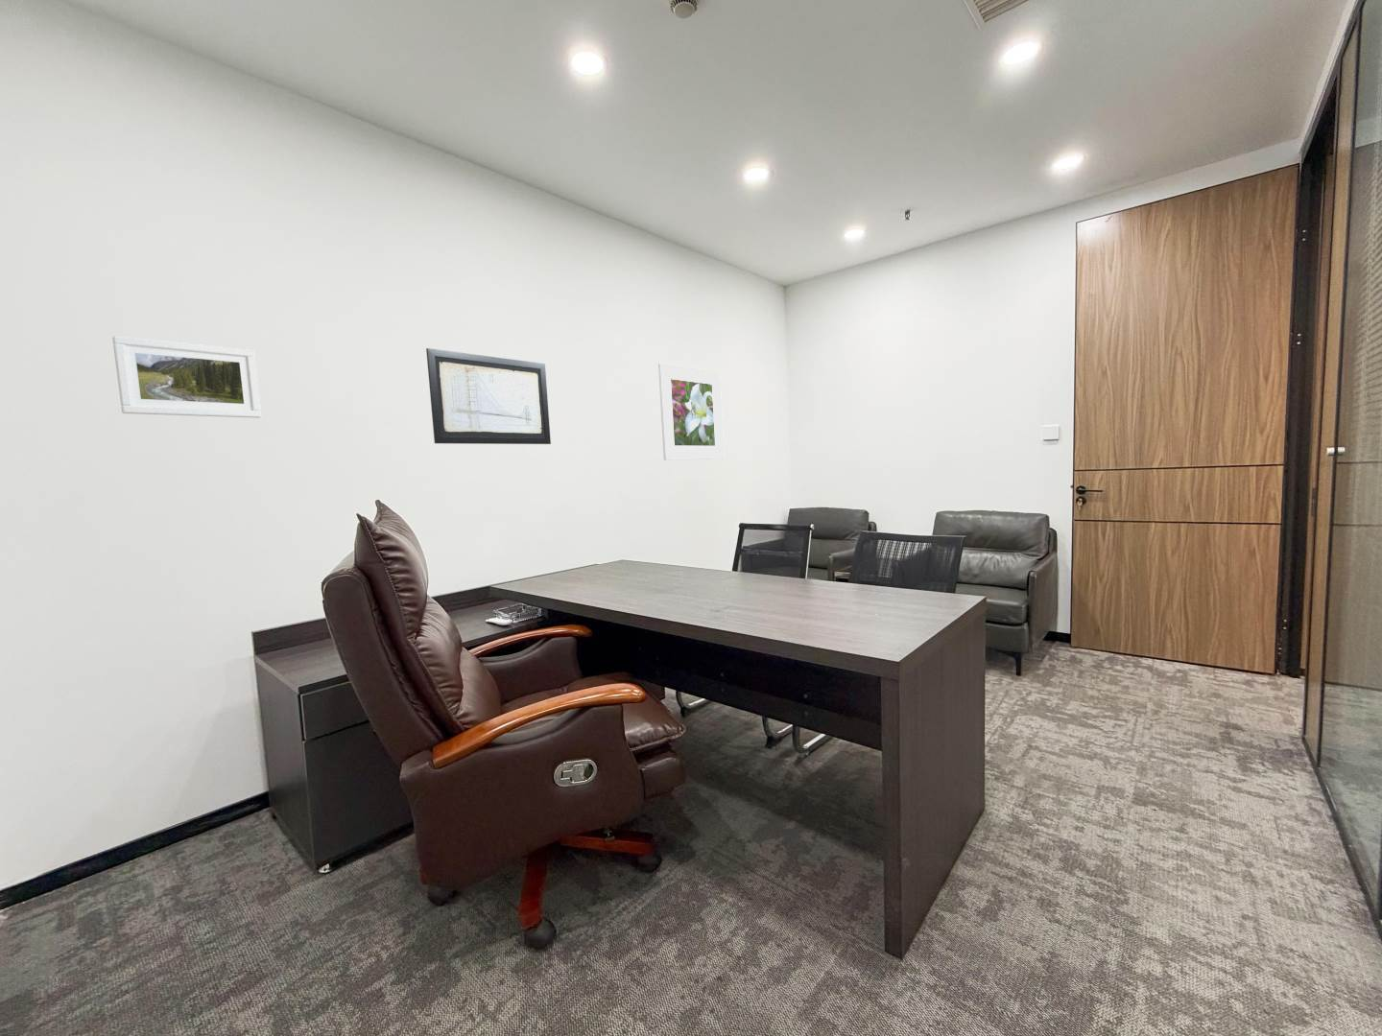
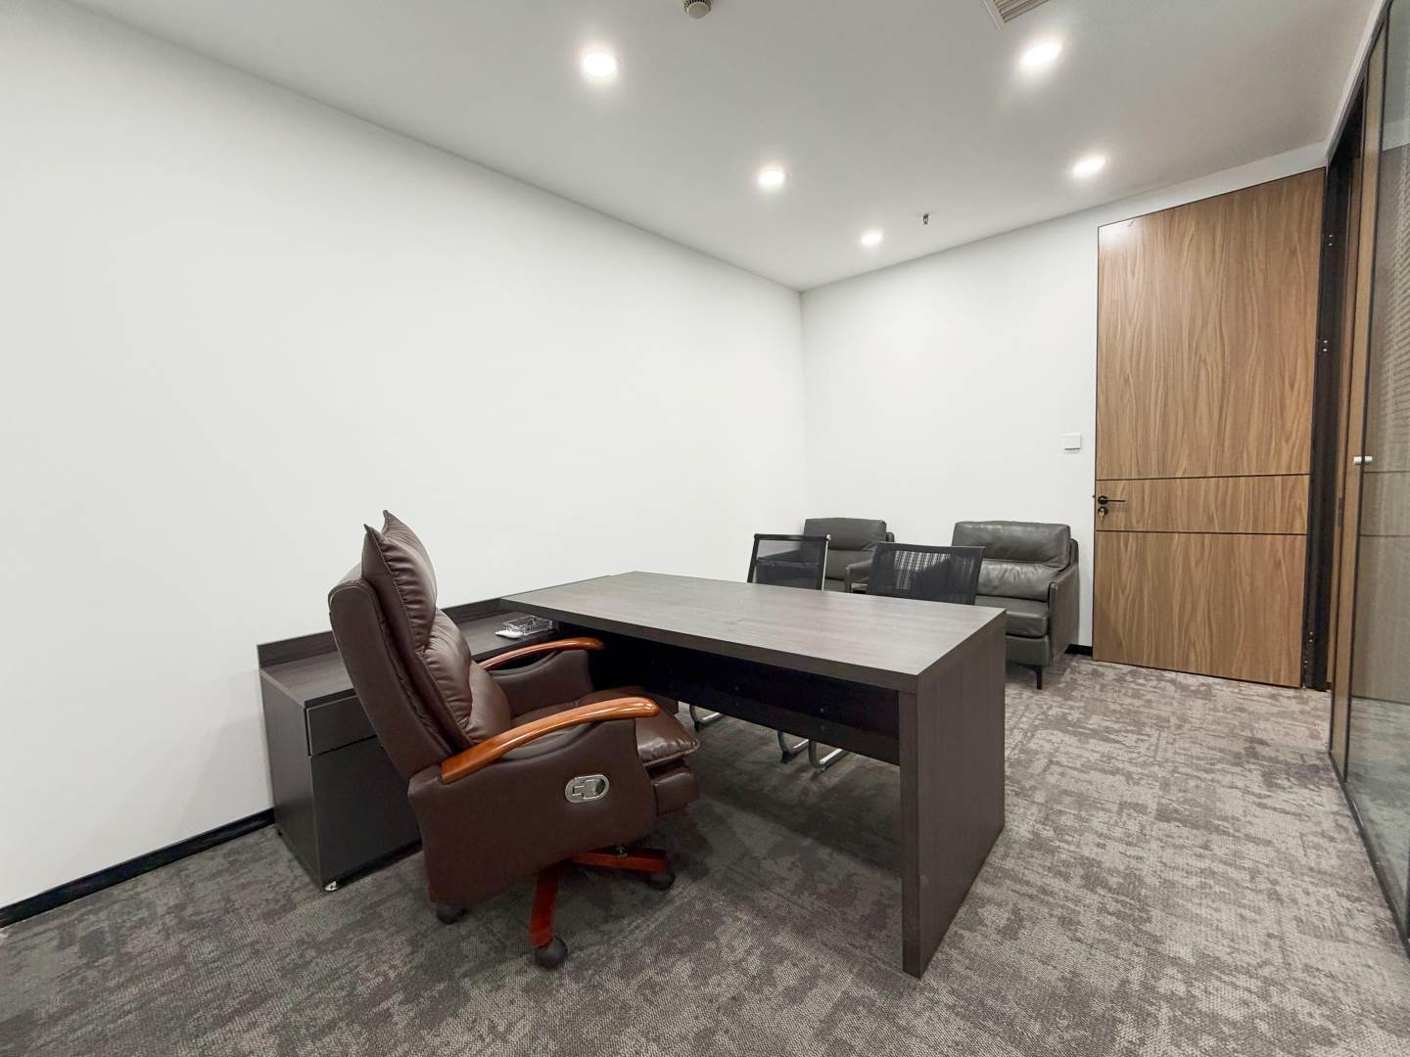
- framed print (192, 380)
- wall art (493, 400)
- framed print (693, 414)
